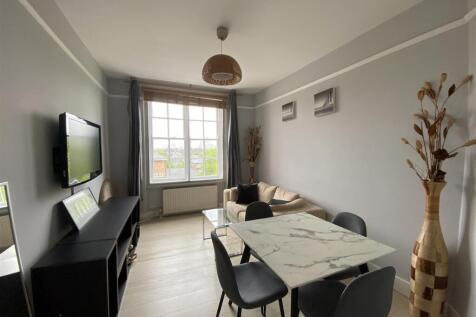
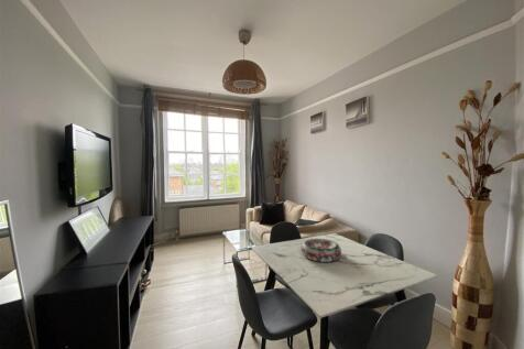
+ decorative bowl (320, 249)
